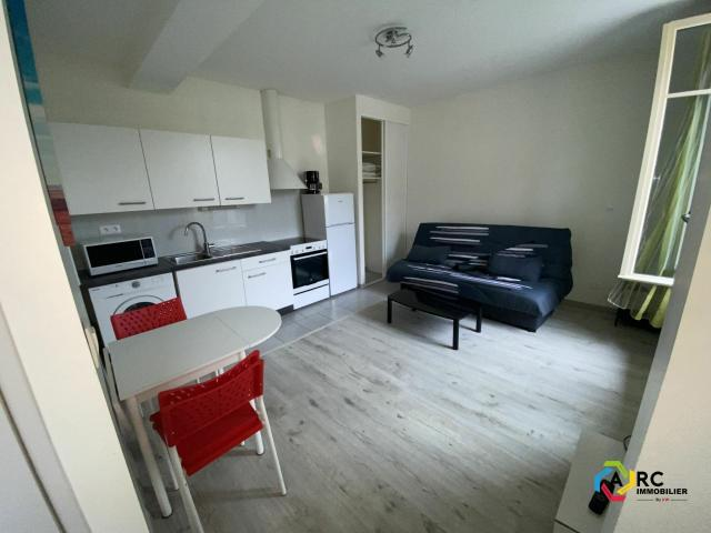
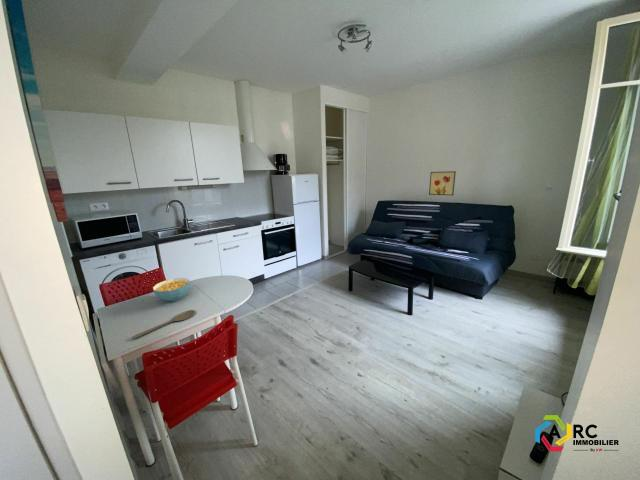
+ wall art (442, 183)
+ wooden spoon (166, 323)
+ cereal bowl (173, 291)
